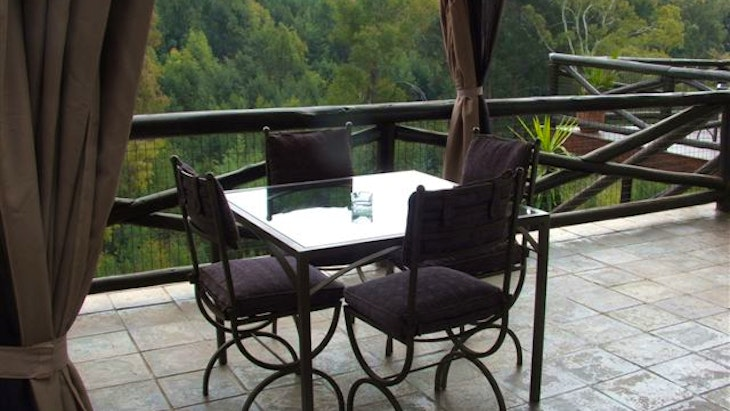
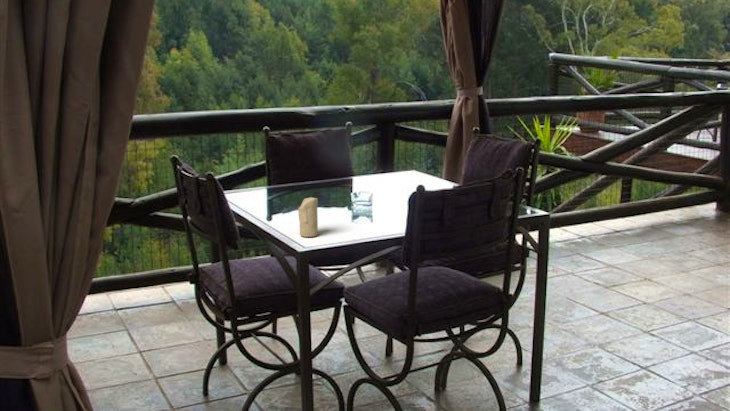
+ candle (308, 216)
